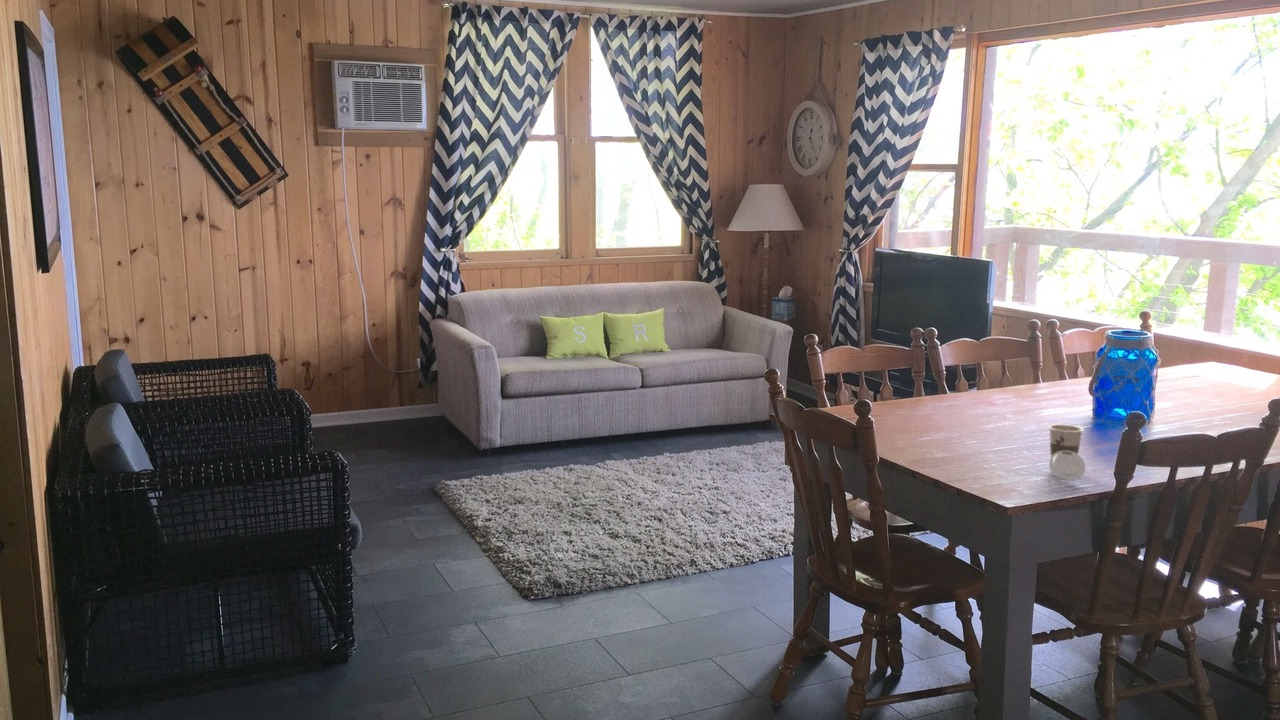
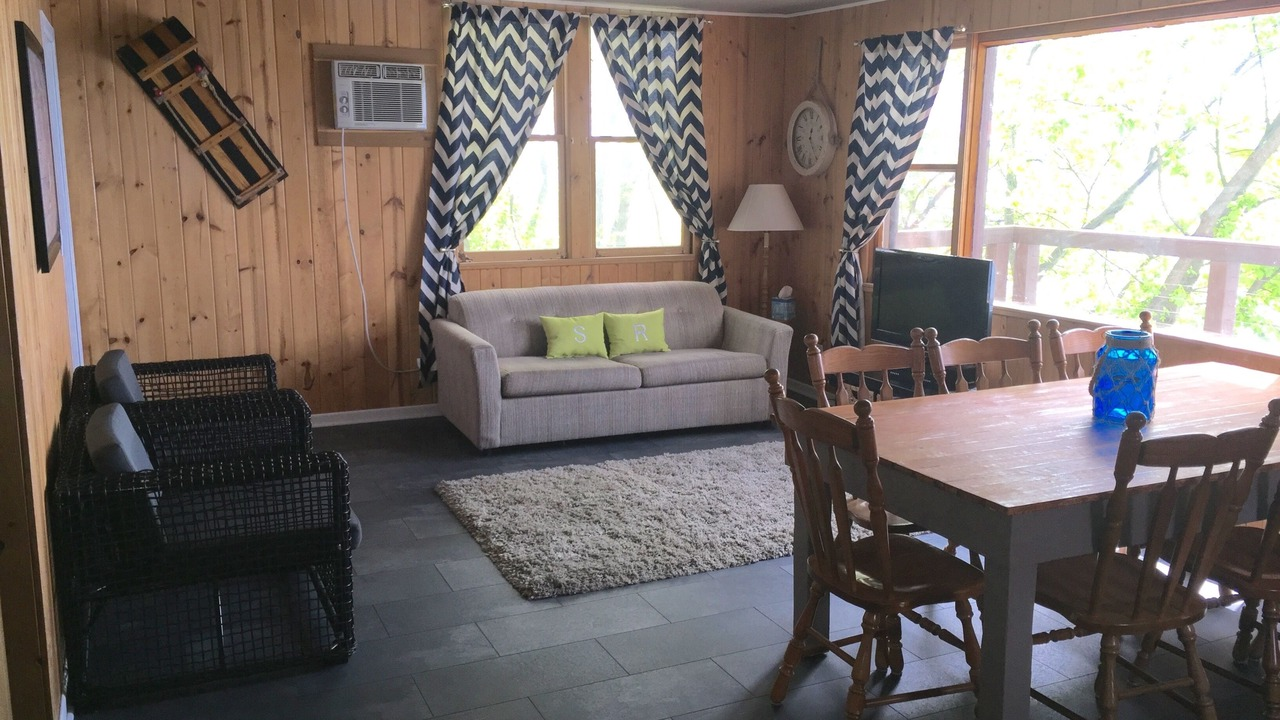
- cup (1066, 452)
